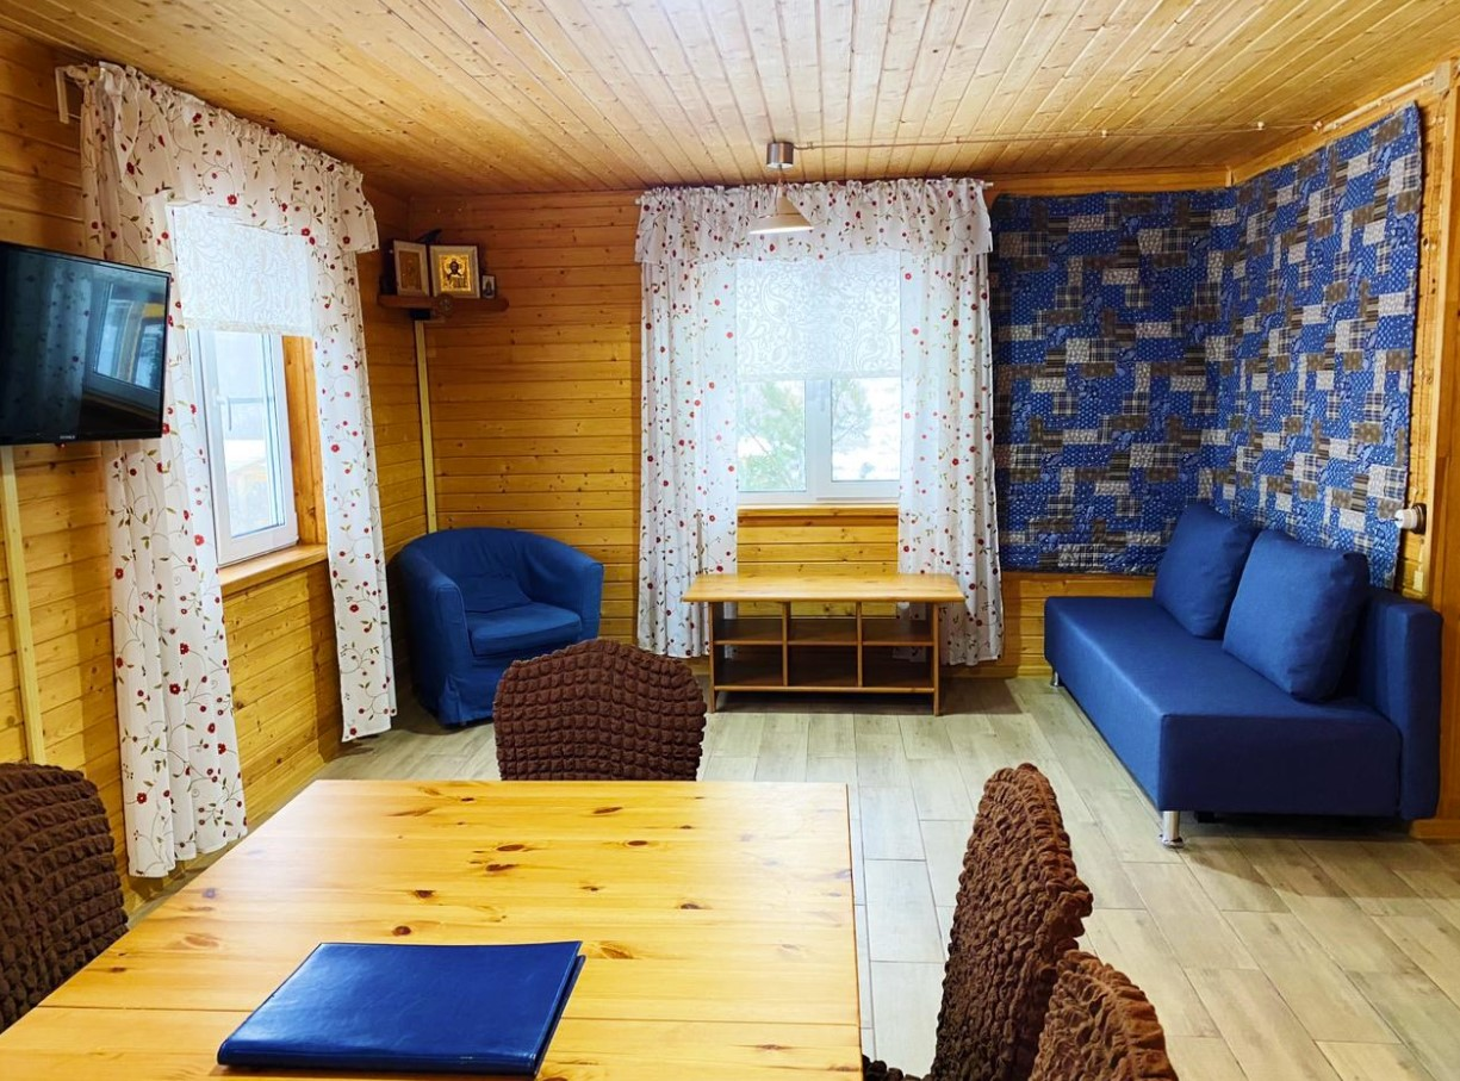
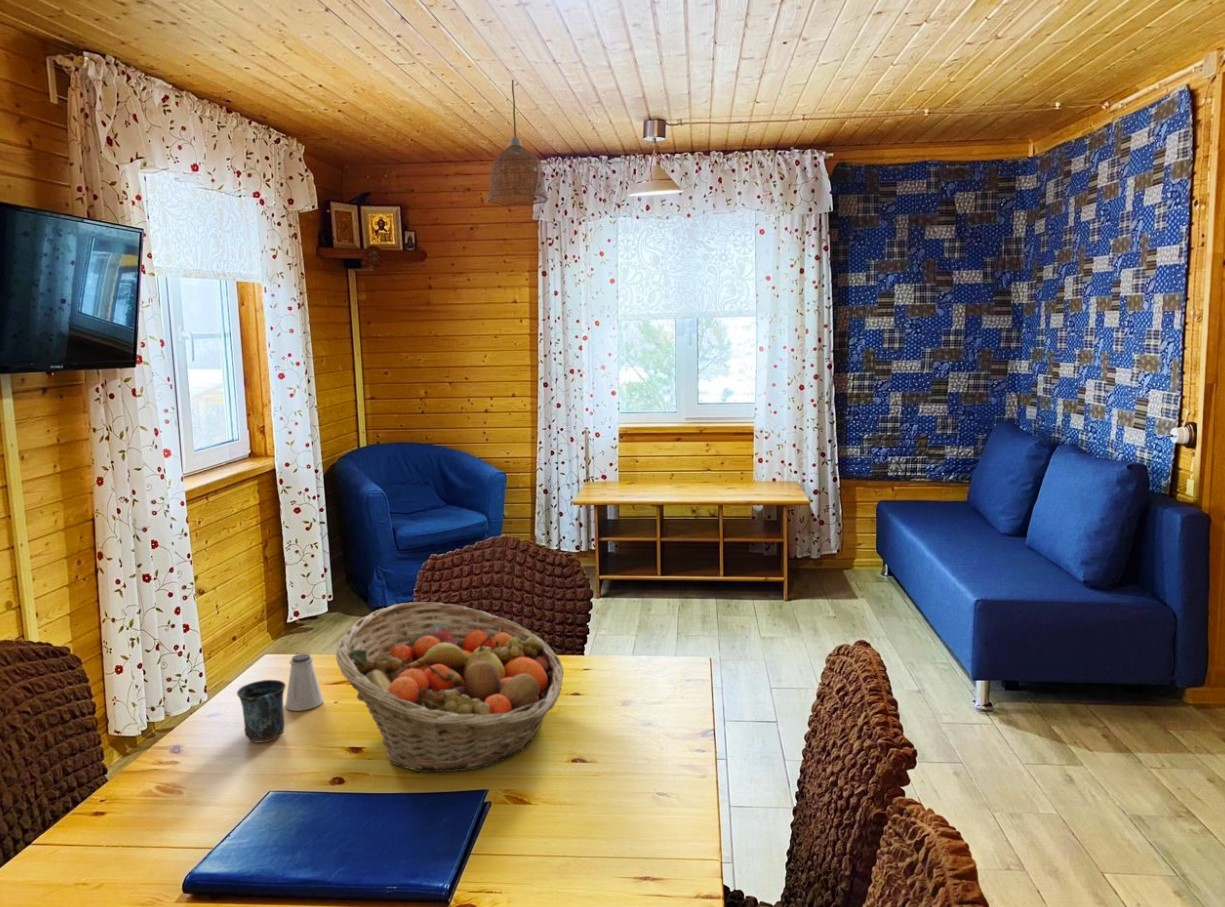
+ saltshaker (302, 680)
+ mug (261, 714)
+ fruit basket (455, 676)
+ pendant lamp (515, 141)
